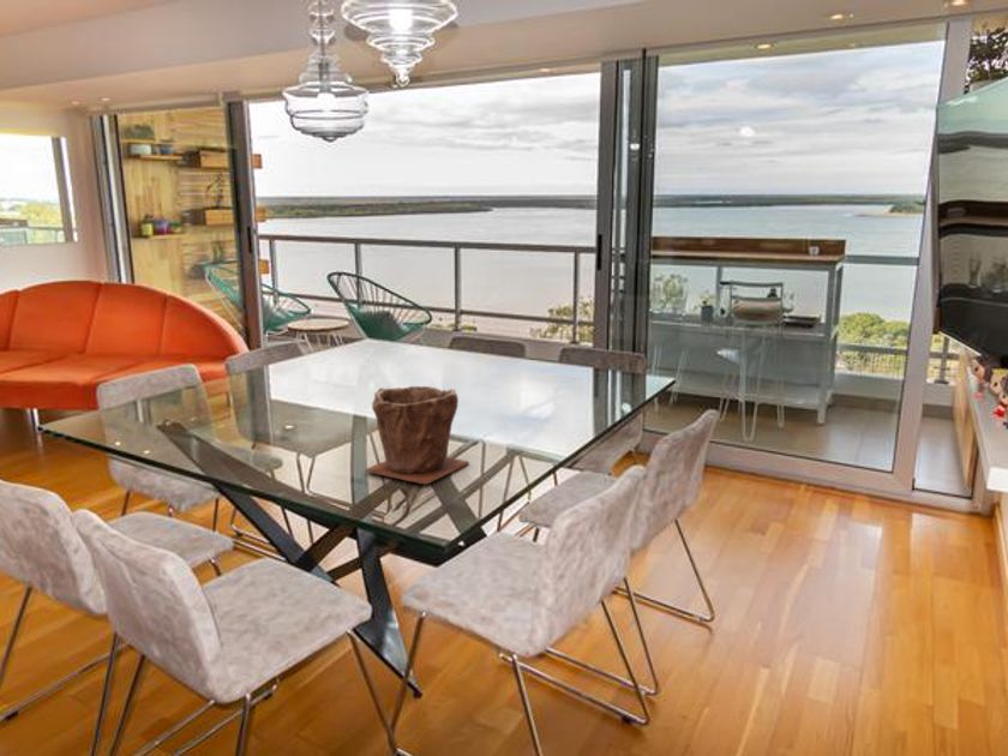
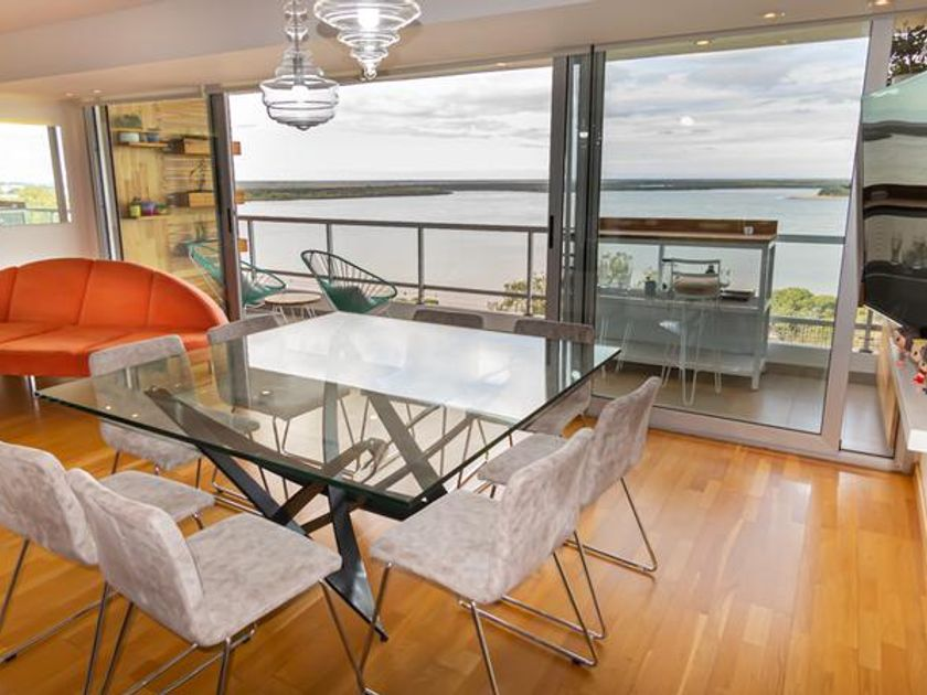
- plant pot (416, 428)
